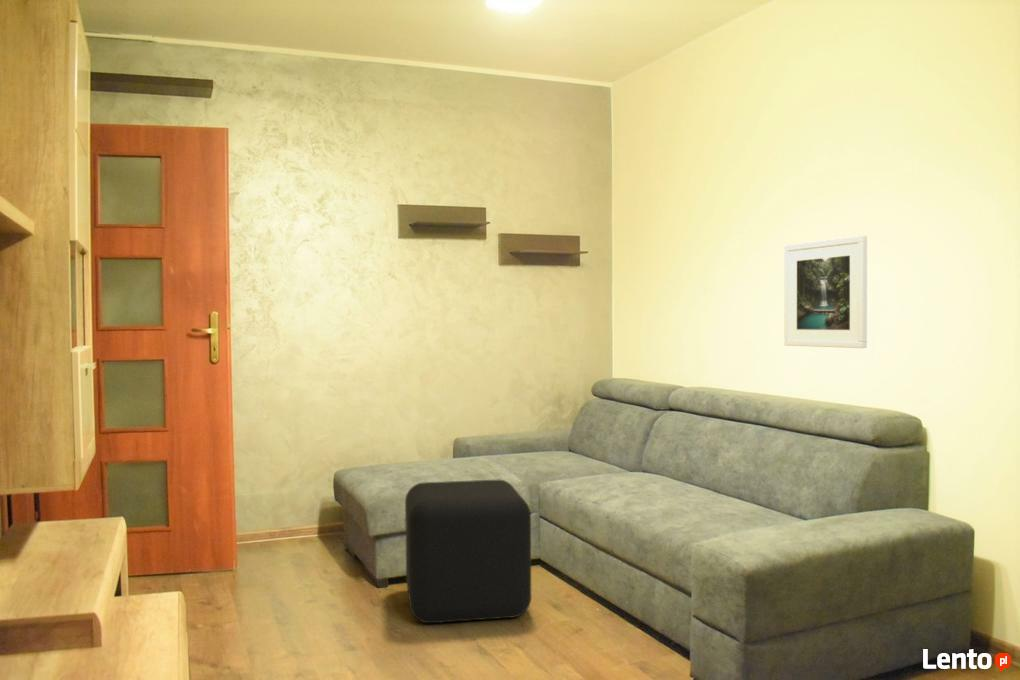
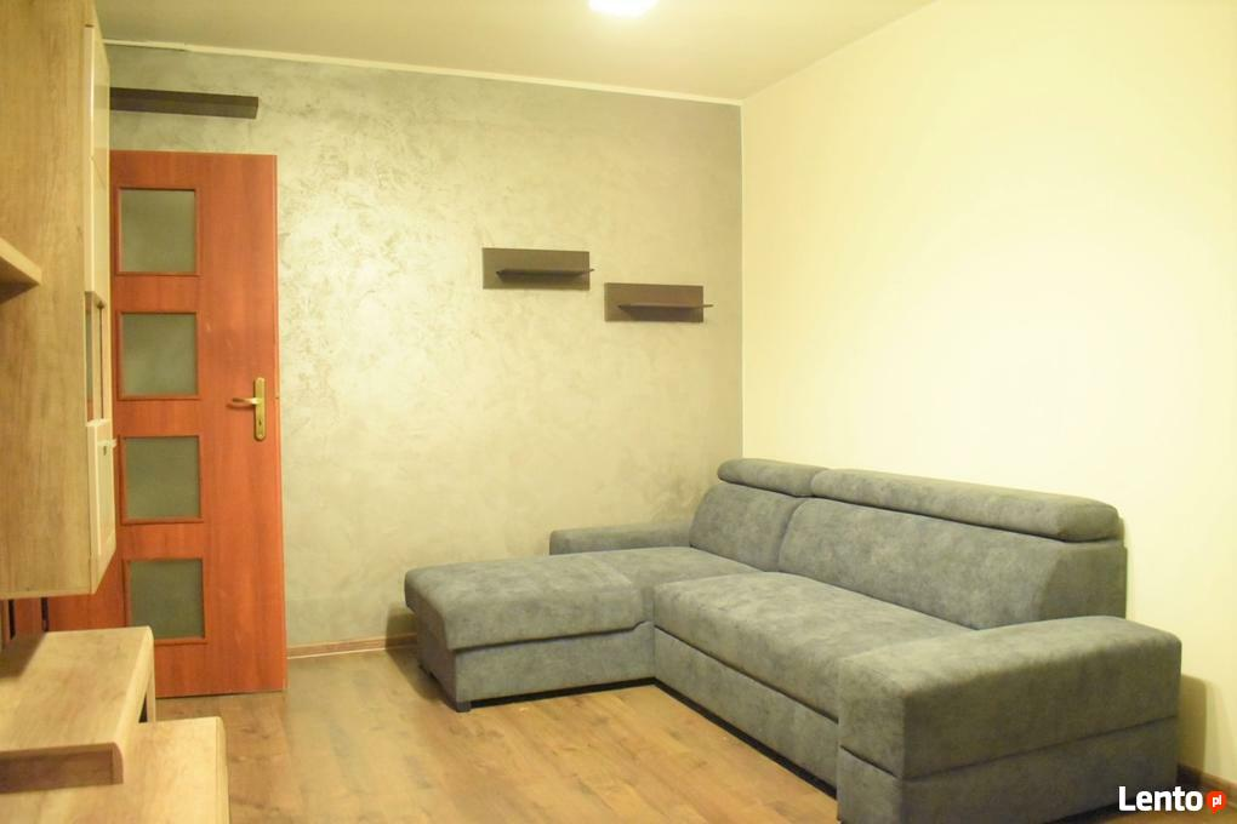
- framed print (823, 293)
- cube (465, 547)
